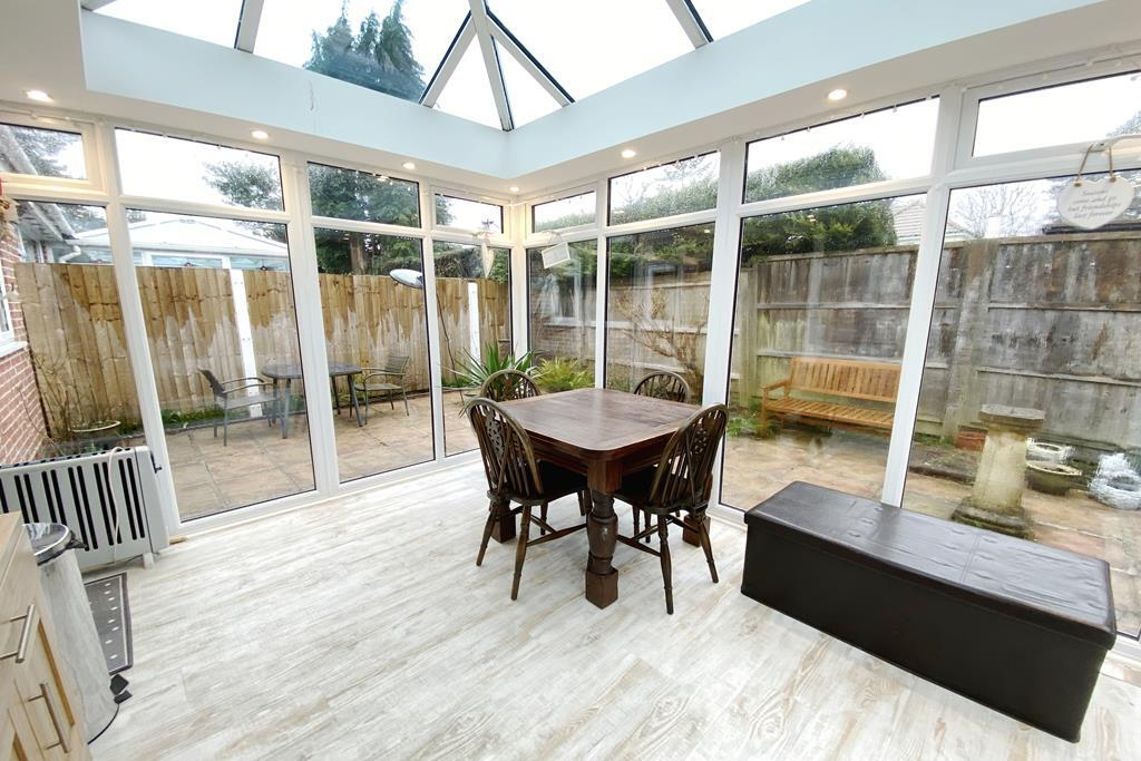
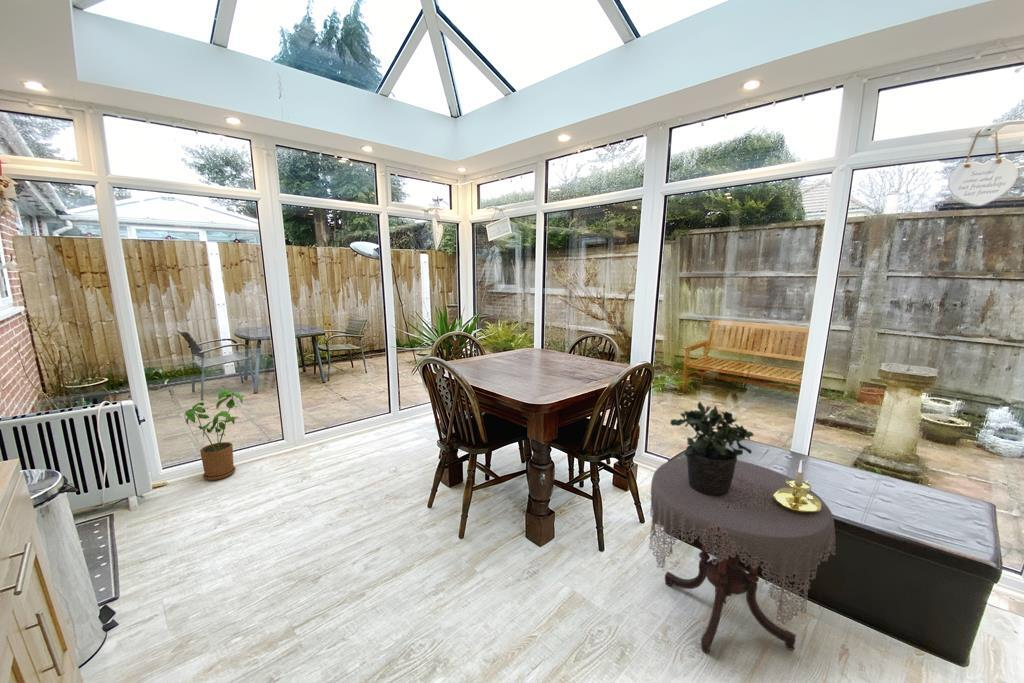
+ house plant (217, 434)
+ side table (730, 552)
+ candle holder (799, 480)
+ potted plant (707, 443)
